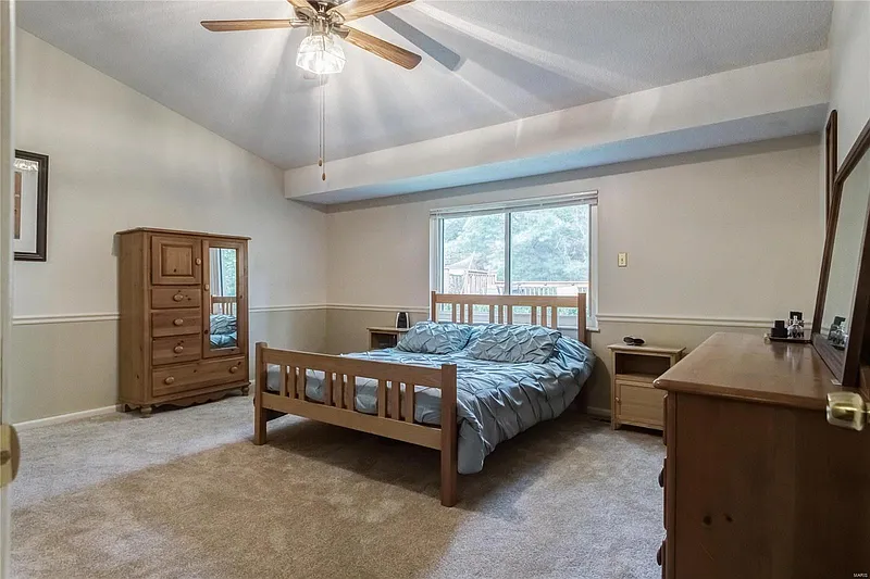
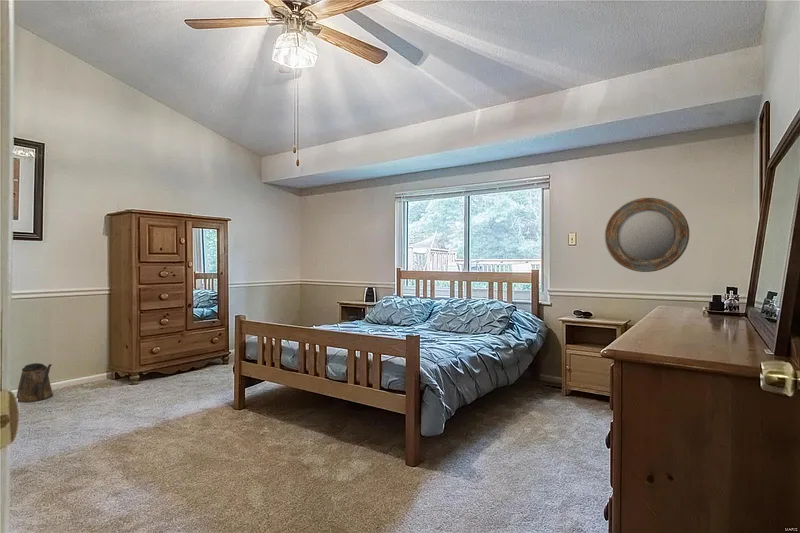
+ watering can (38, 379)
+ home mirror (645, 235)
